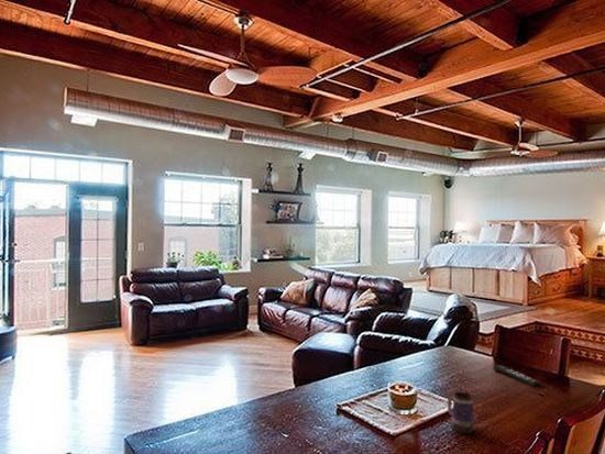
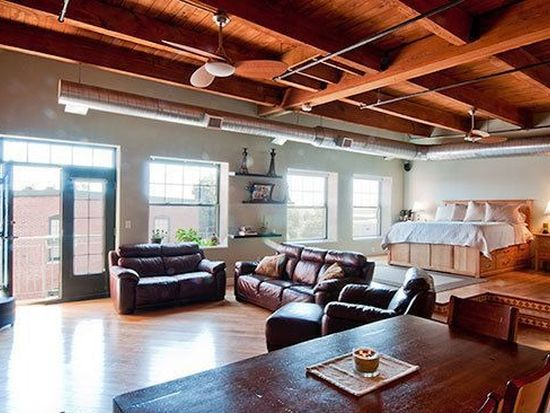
- mug (459, 409)
- remote control (515, 374)
